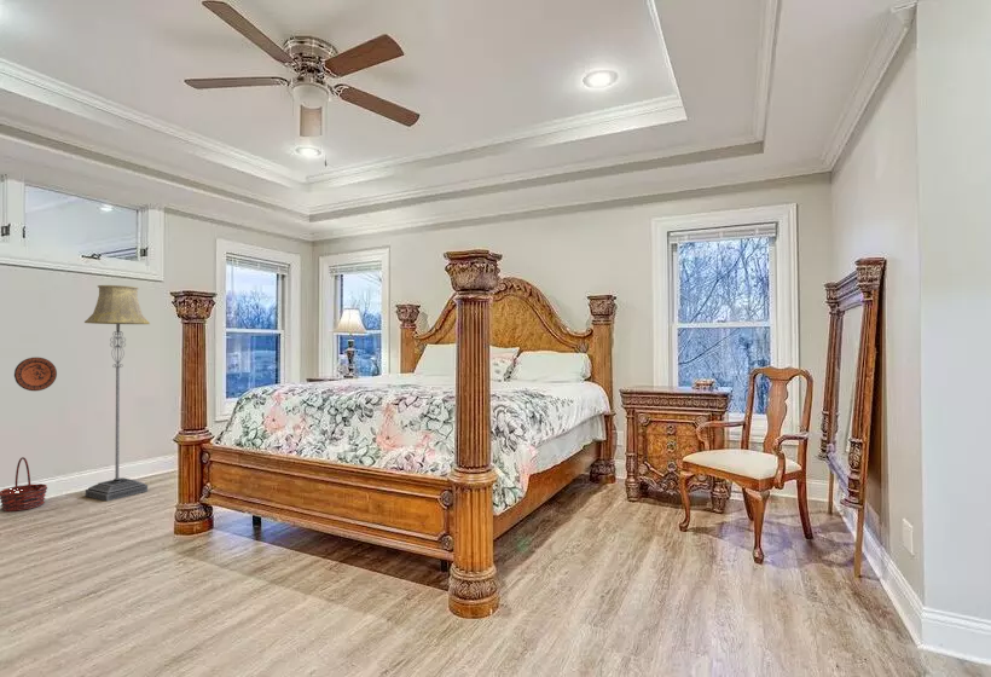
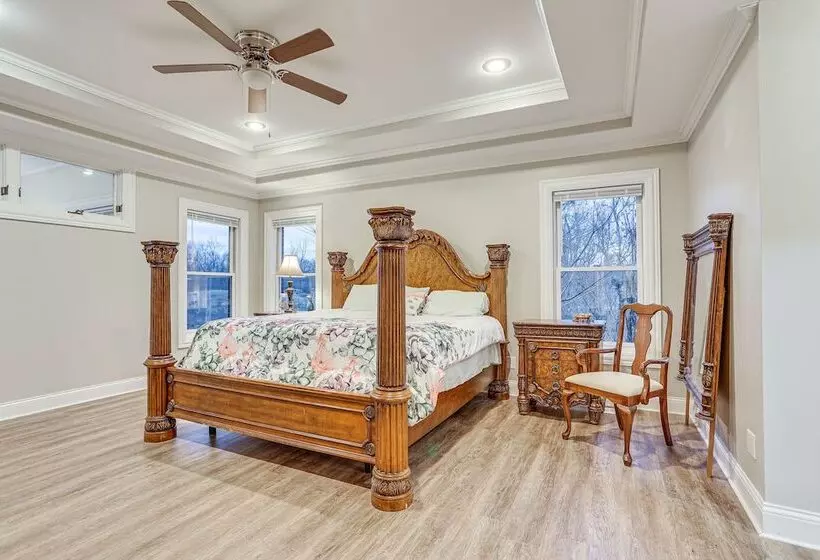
- floor lamp (117, 389)
- decorative plate (35, 374)
- basket (24, 485)
